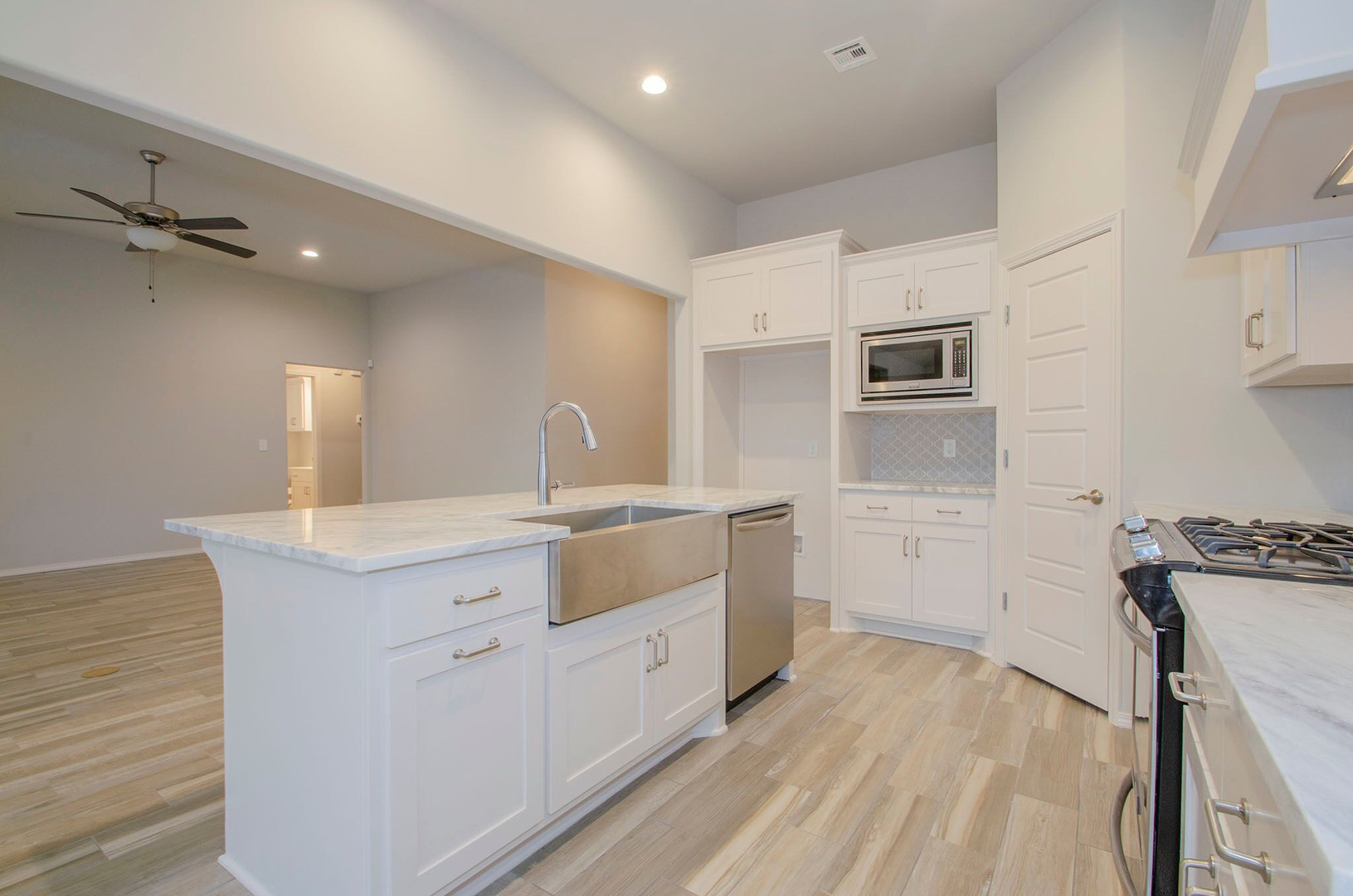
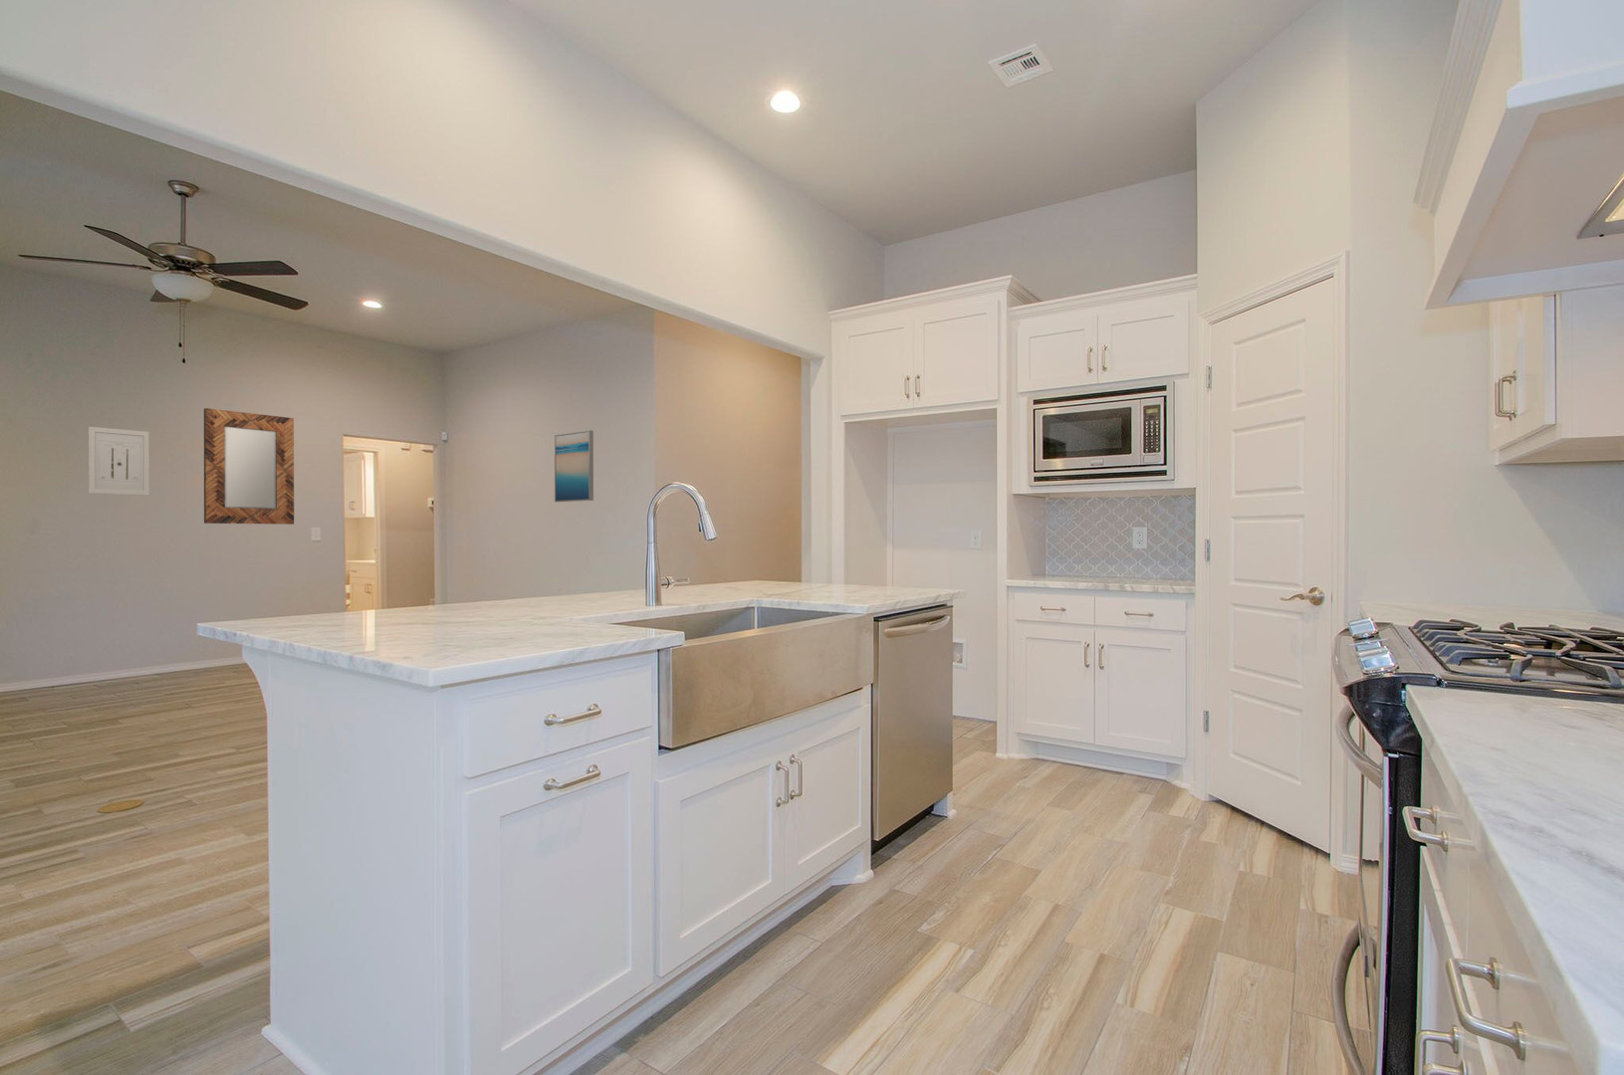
+ home mirror (250, 468)
+ wall art (120, 461)
+ wall art (574, 467)
